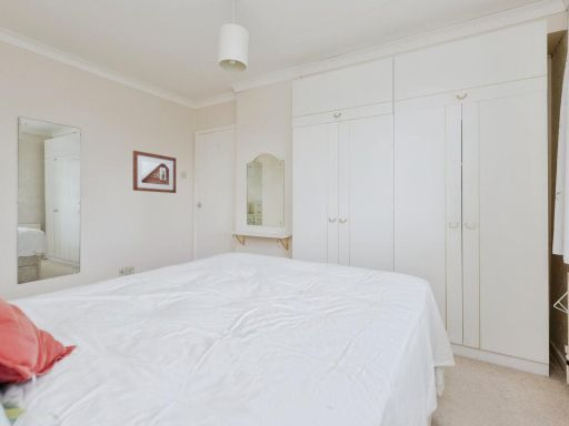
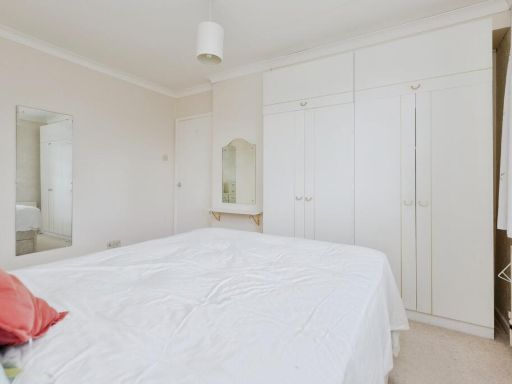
- picture frame (156, 173)
